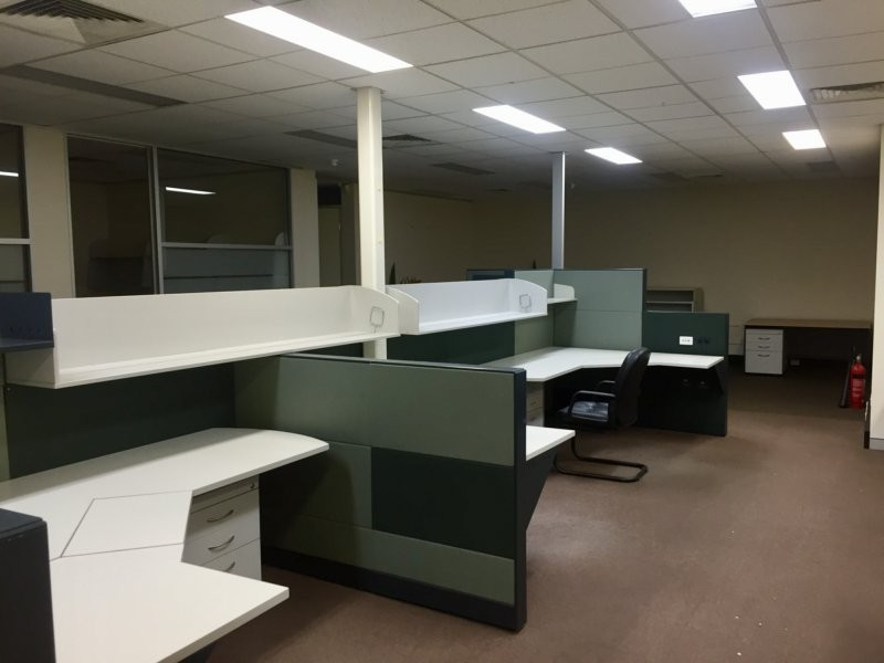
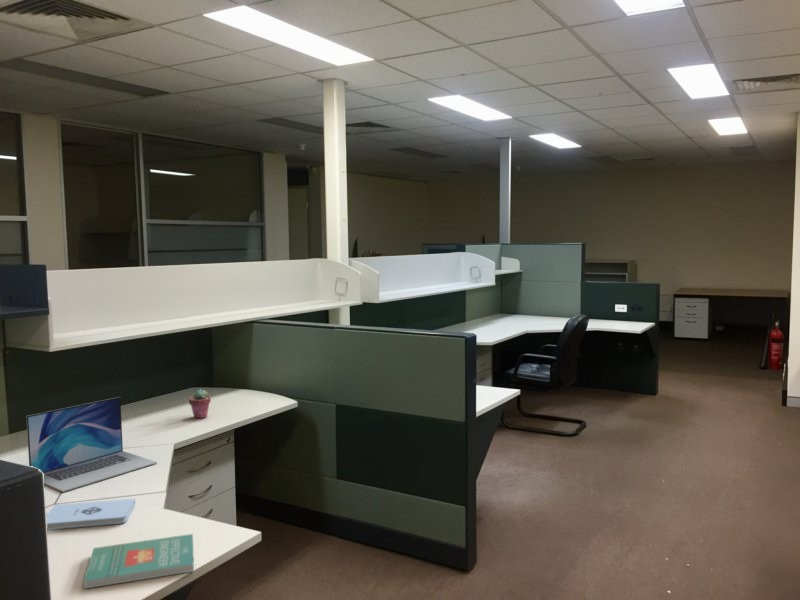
+ book (142, 559)
+ potted succulent (200, 402)
+ laptop (93, 440)
+ notepad (89, 513)
